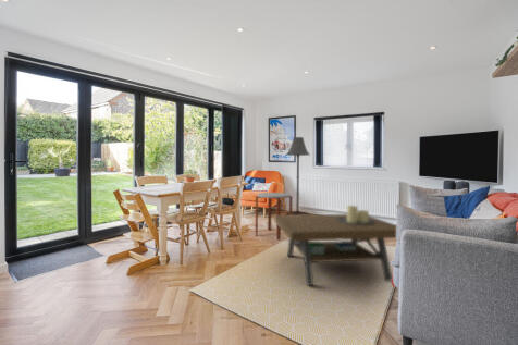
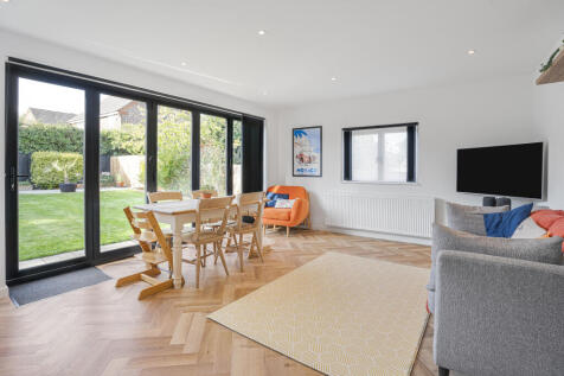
- floor lamp (297, 176)
- coffee table (333, 235)
- side table (276, 213)
